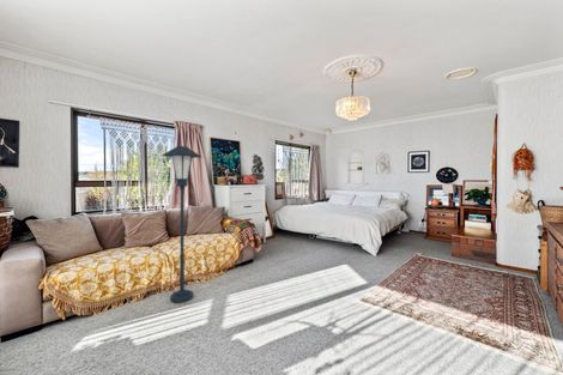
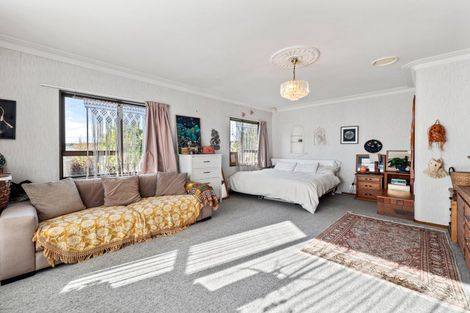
- floor lamp (182, 222)
